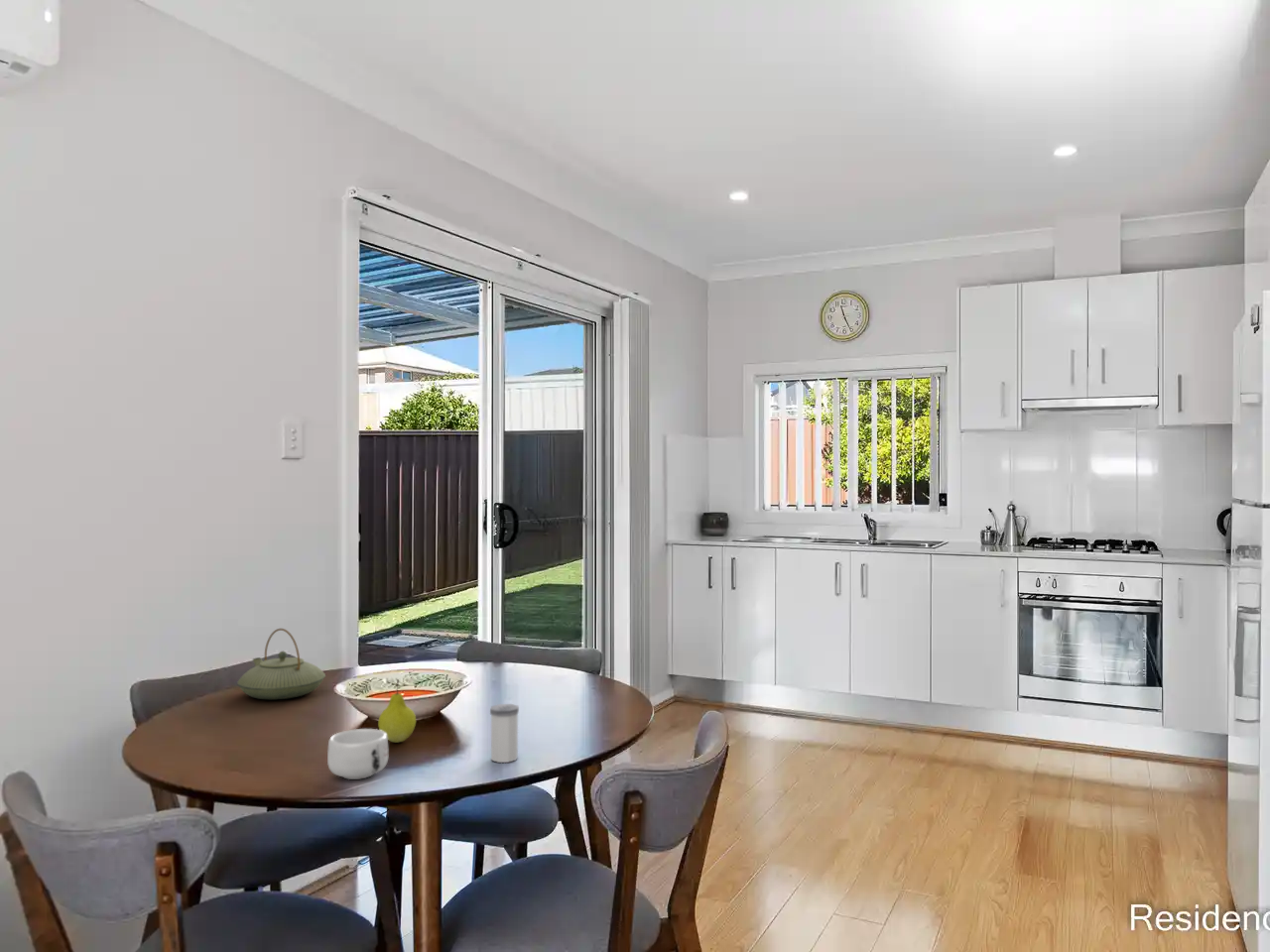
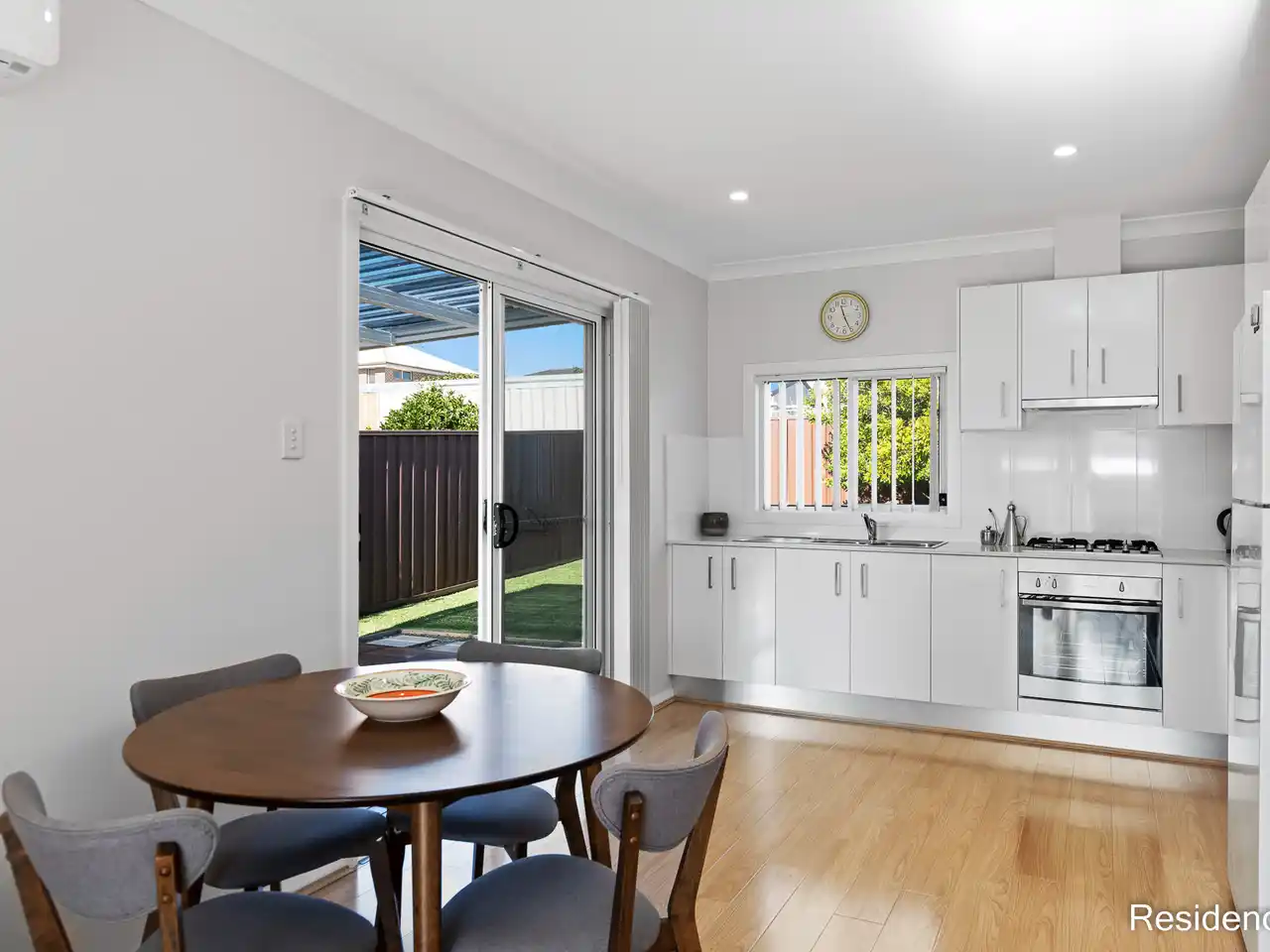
- fruit (397, 709)
- teapot (279, 660)
- salt shaker (504, 733)
- mug (362, 753)
